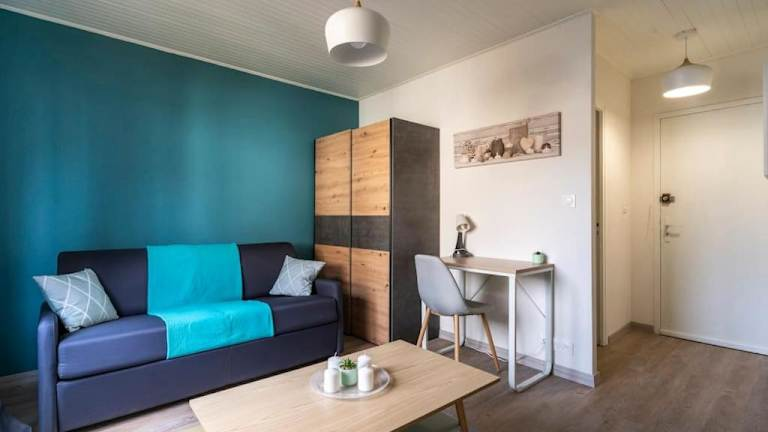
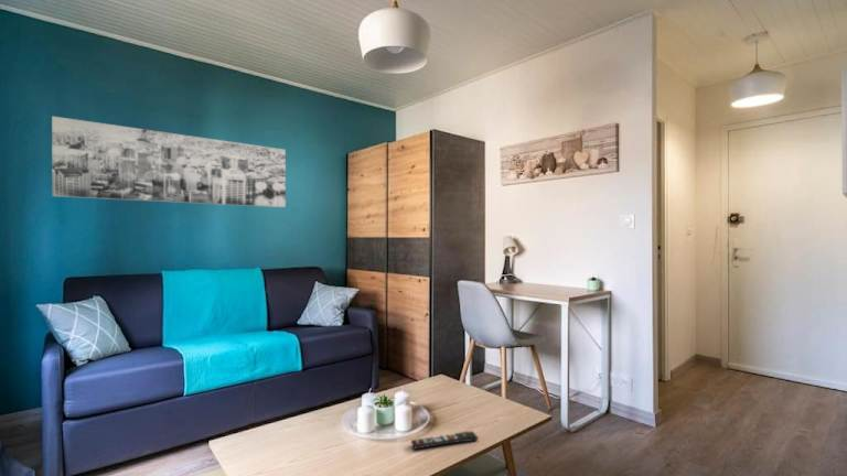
+ wall art (186, 169)
+ remote control (444, 440)
